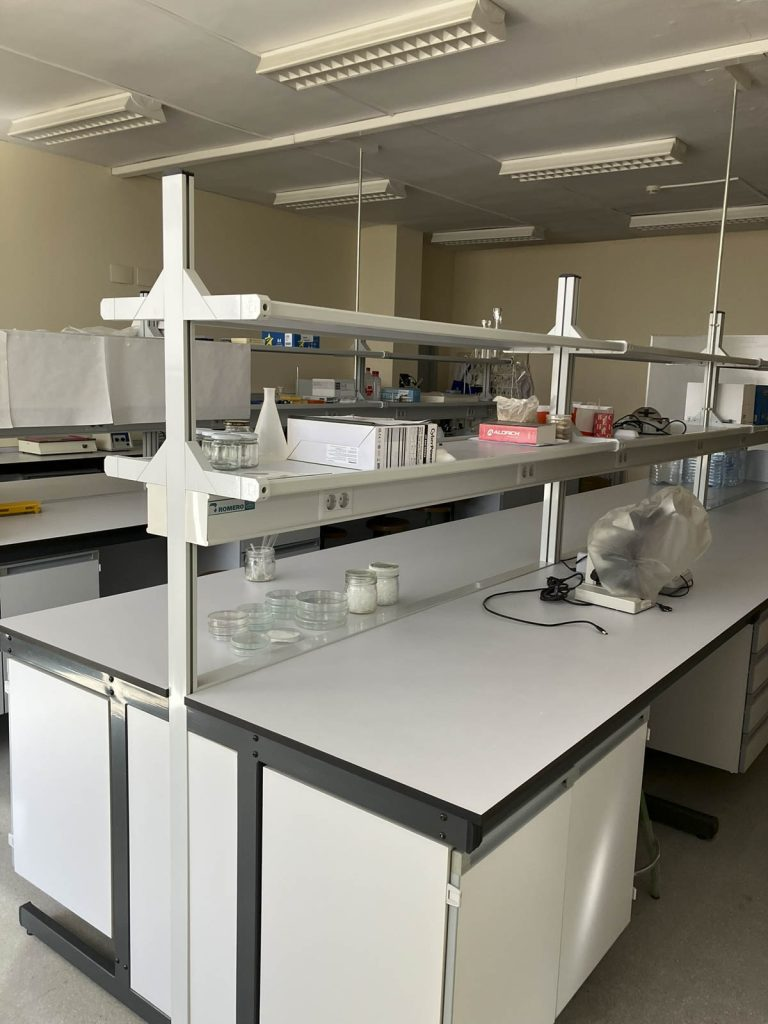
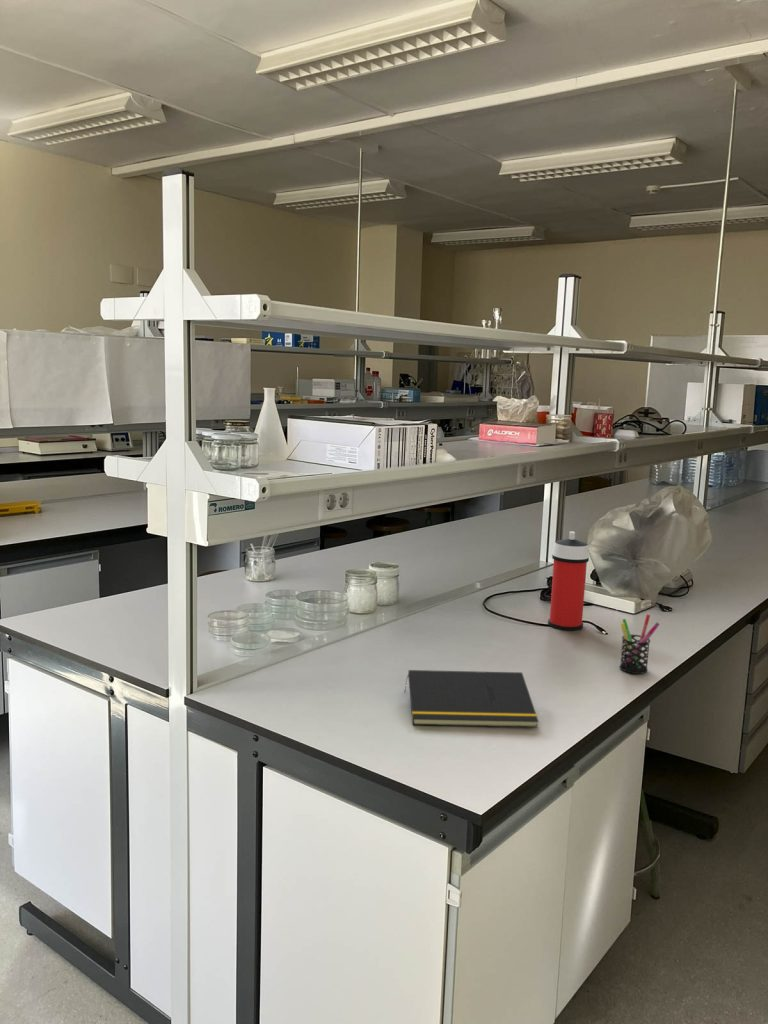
+ notepad (470, 697)
+ pen holder (634, 641)
+ spray can (568, 578)
